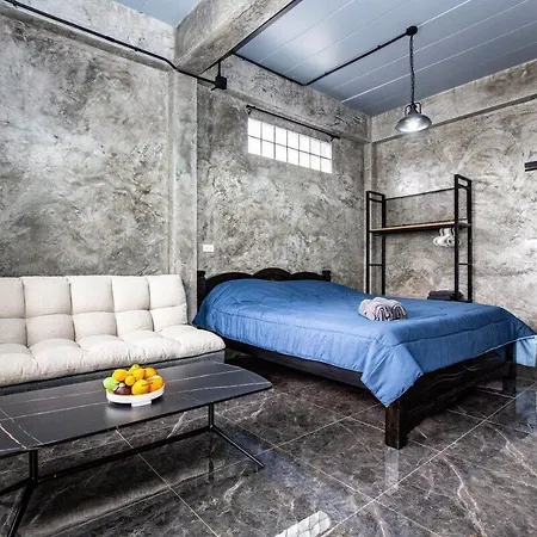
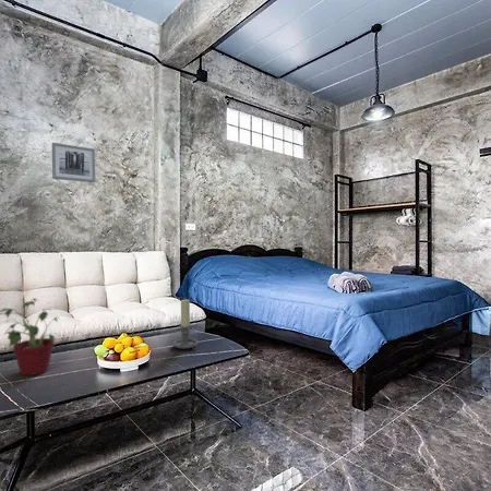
+ potted plant (33, 337)
+ wall art (74, 163)
+ candle holder (187, 323)
